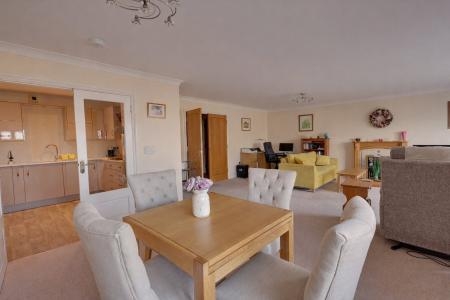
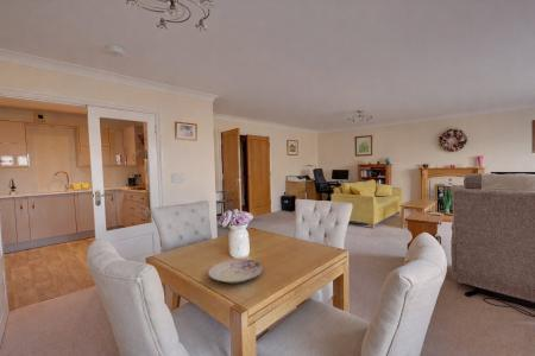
+ plate (235, 272)
